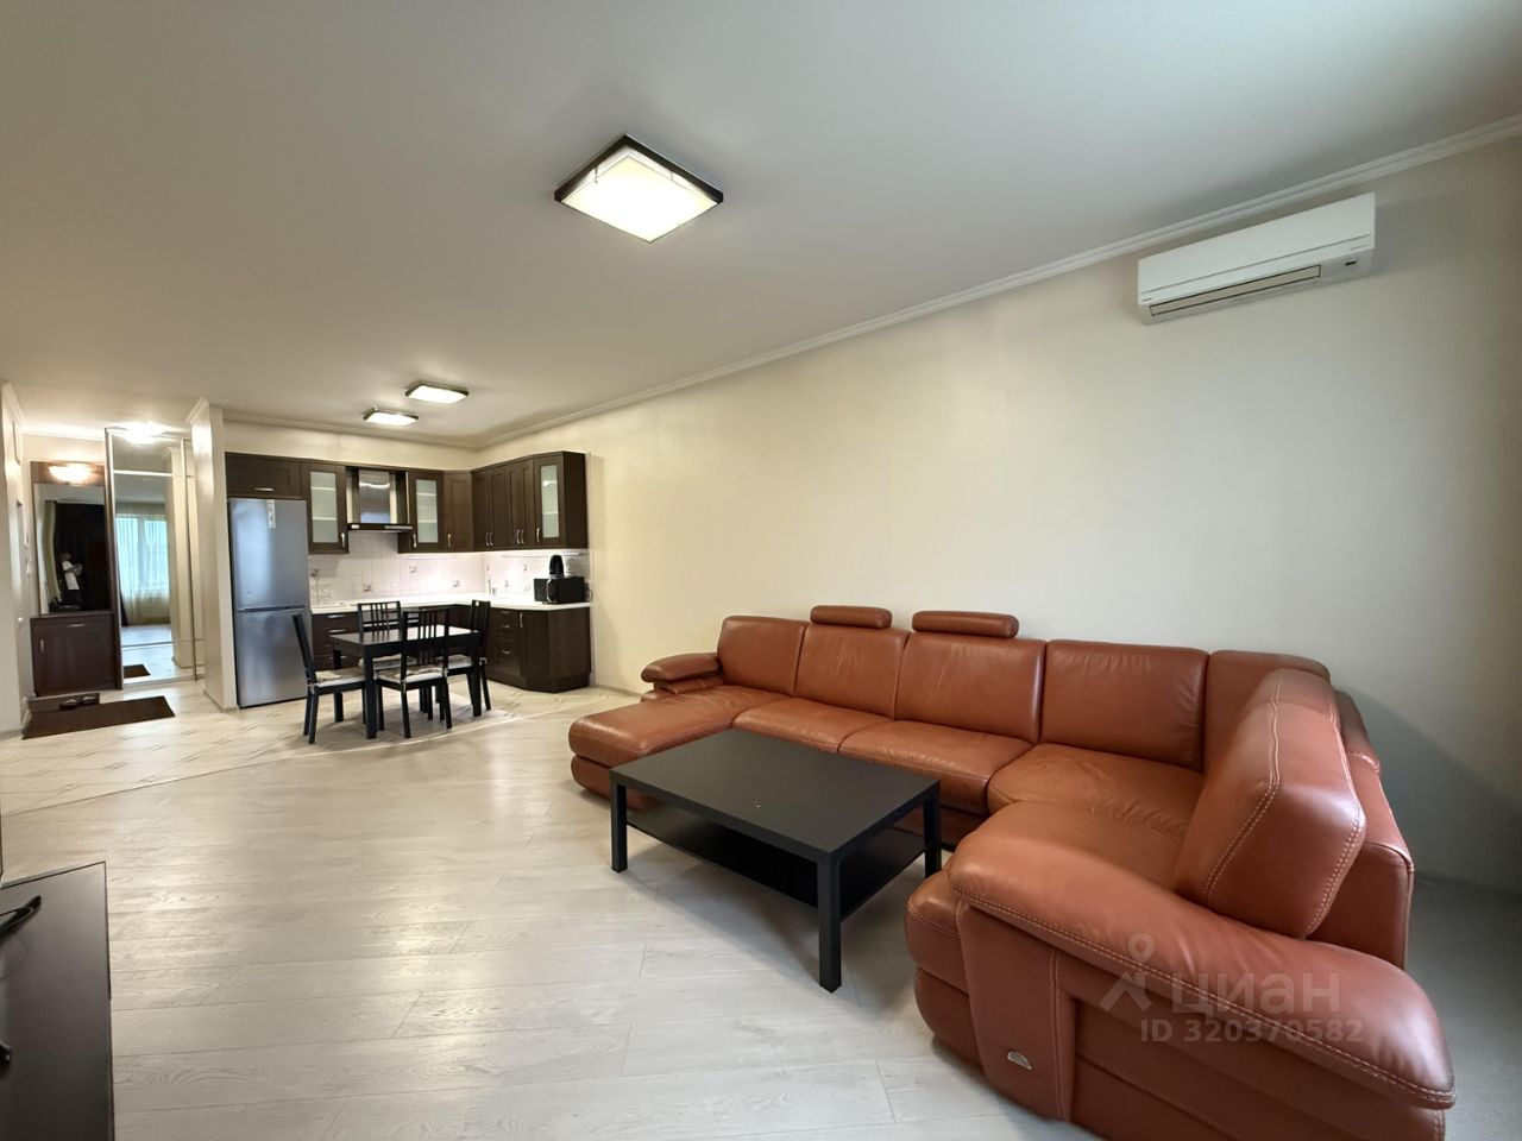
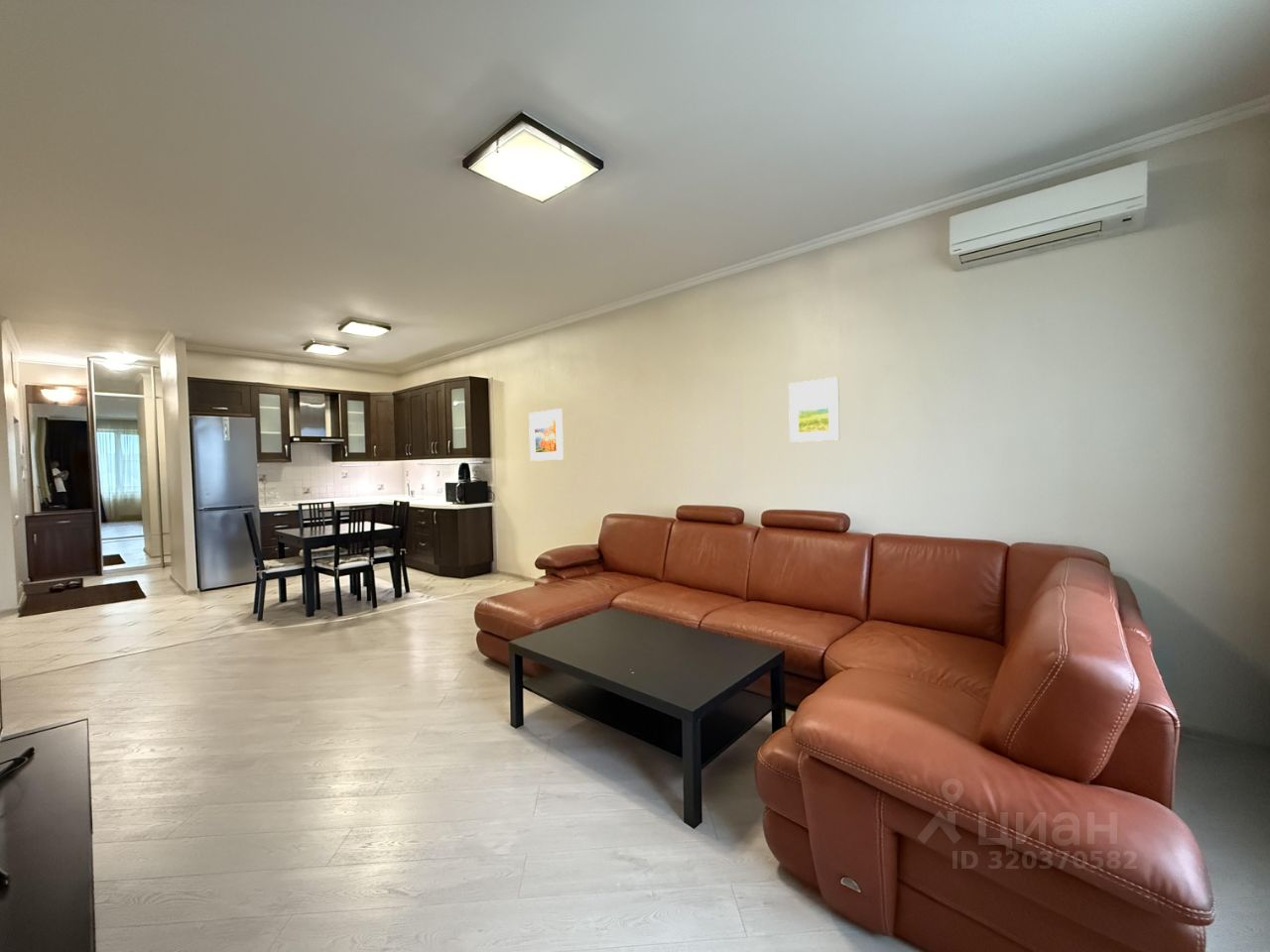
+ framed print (546, 435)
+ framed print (813, 411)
